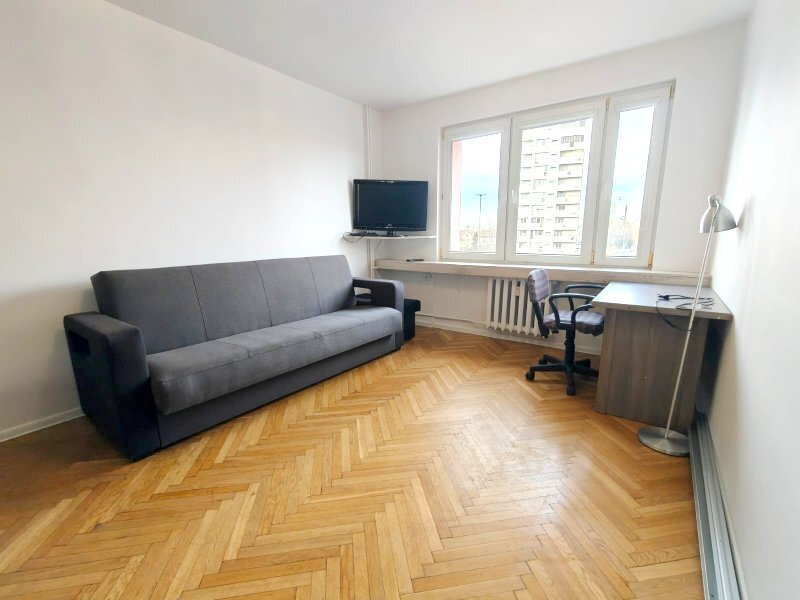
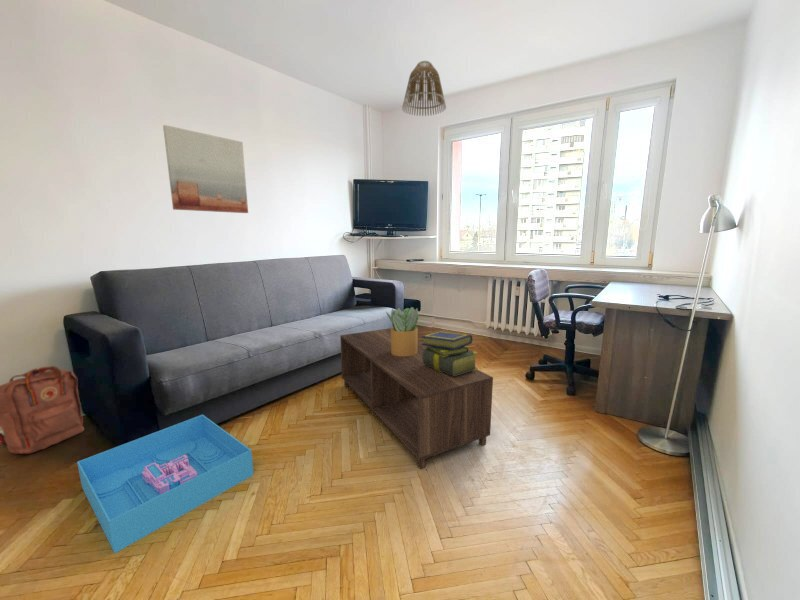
+ coffee table (403, 381)
+ lamp shade (423, 86)
+ storage bin (168, 468)
+ stack of books (447, 350)
+ backpack (38, 405)
+ wall art (209, 173)
+ potted plant (402, 330)
